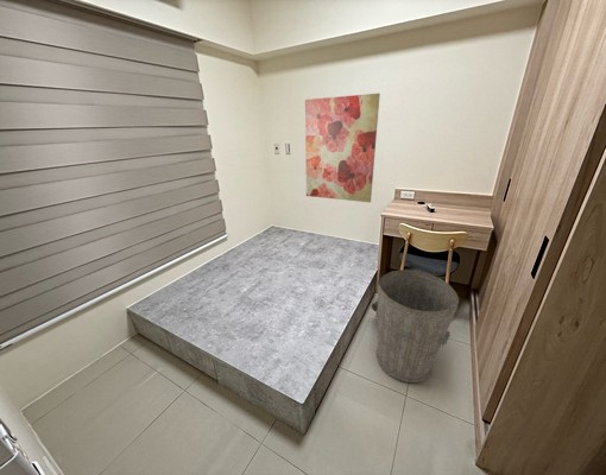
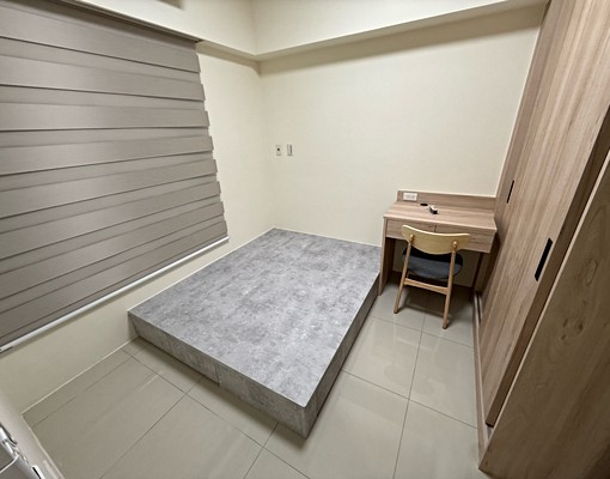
- trash can (405, 314)
- wall art (337, 151)
